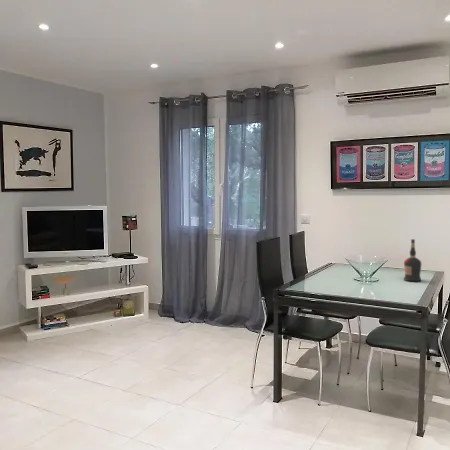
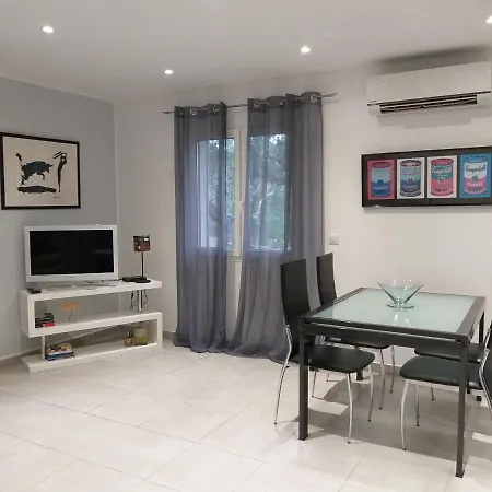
- liquor bottle (412, 259)
